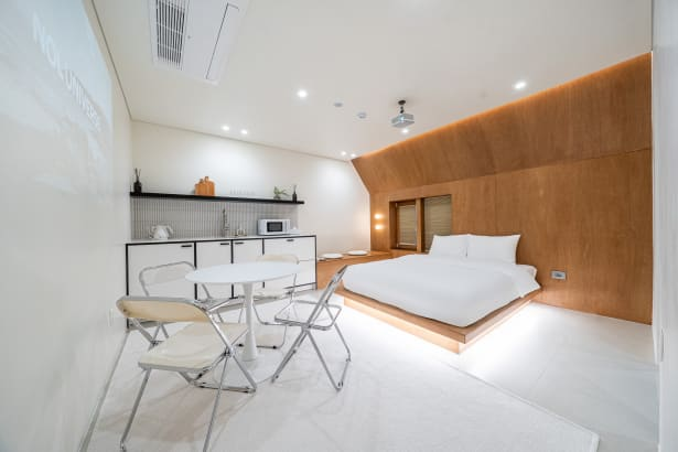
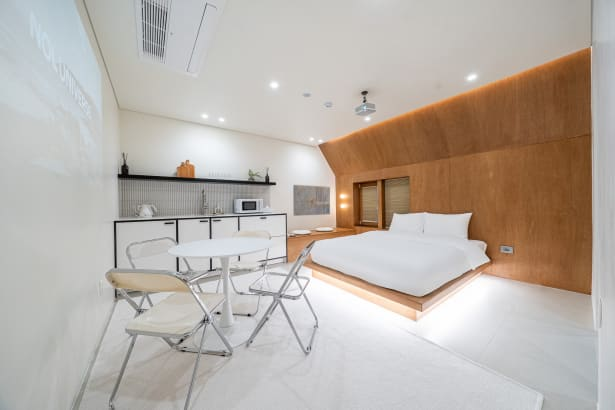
+ wall art (312, 200)
